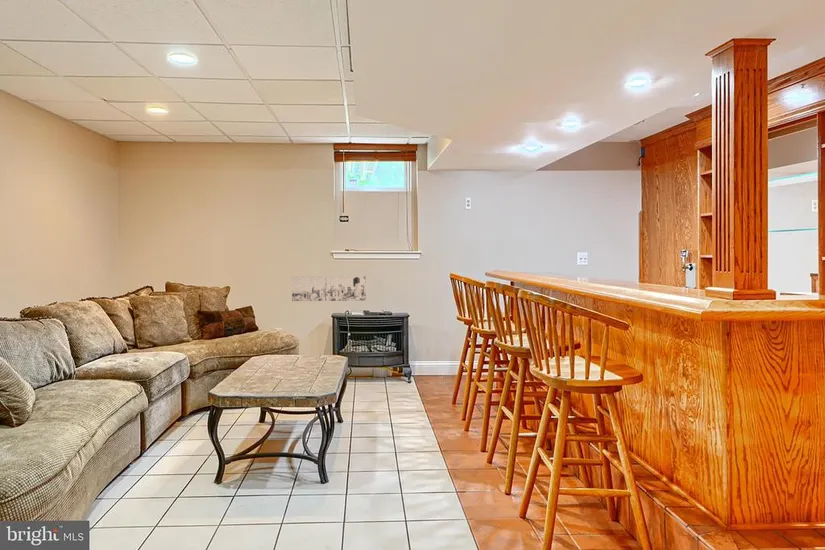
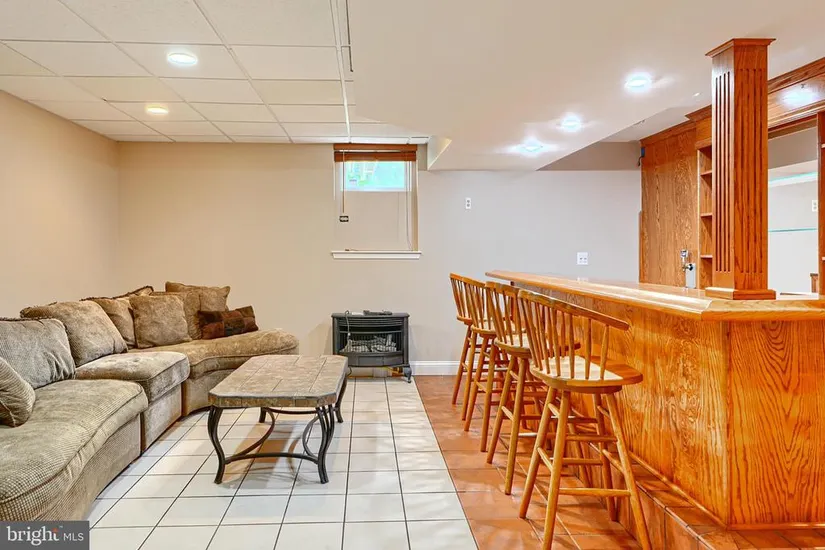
- wall art (329, 288)
